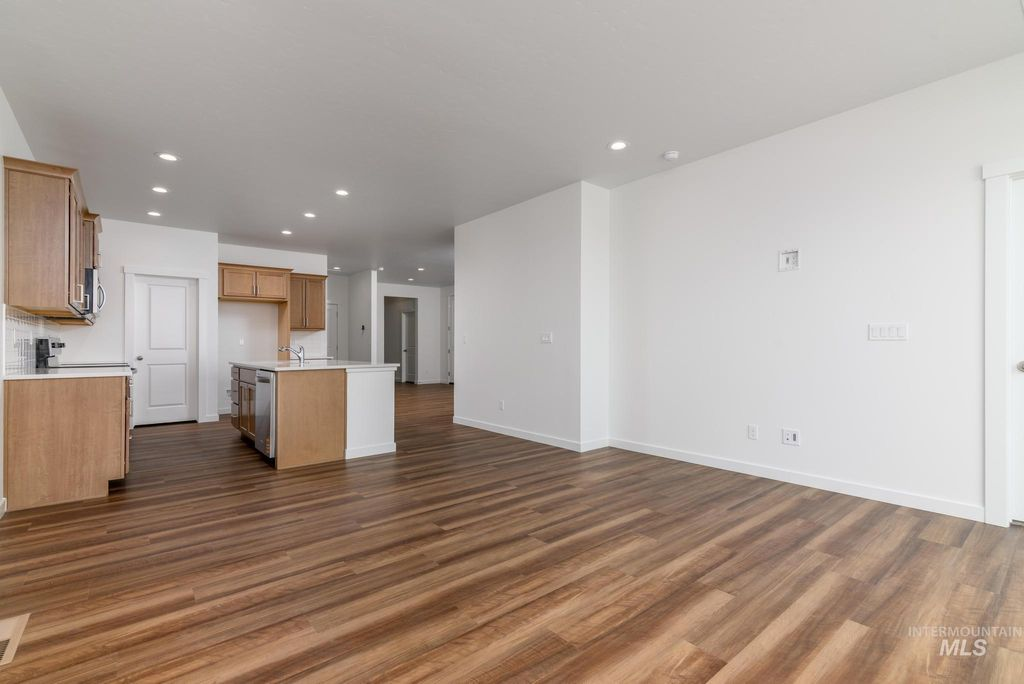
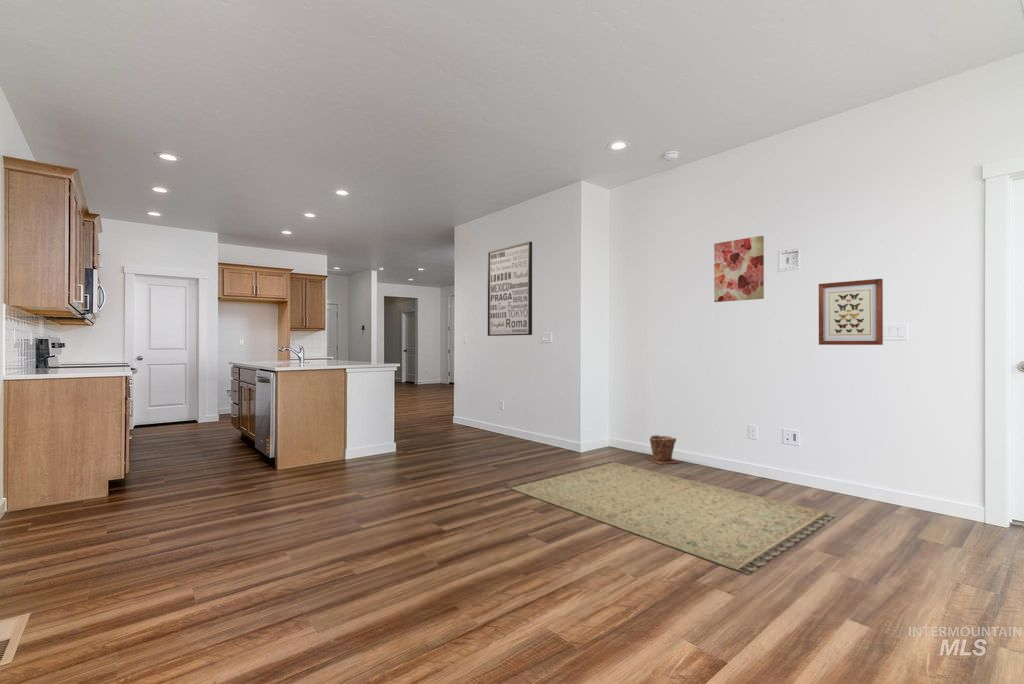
+ plant pot (663, 448)
+ wall art (849, 313)
+ wall art (508, 291)
+ rug (656, 499)
+ wall art (738, 270)
